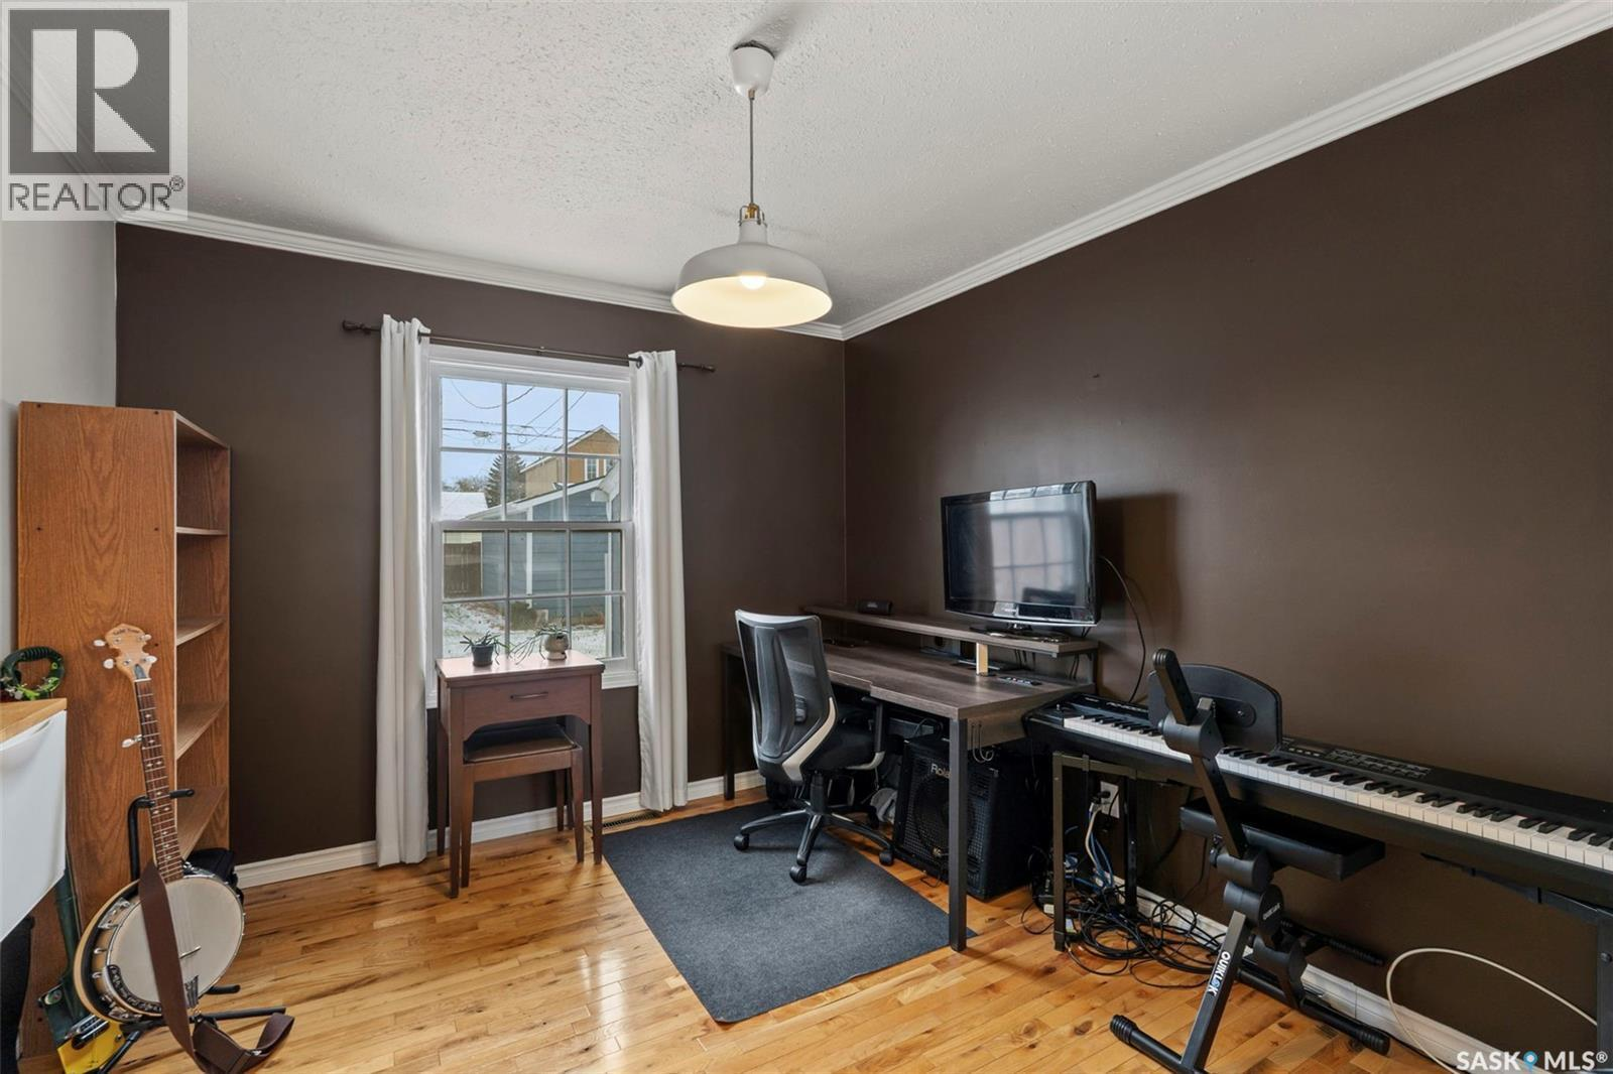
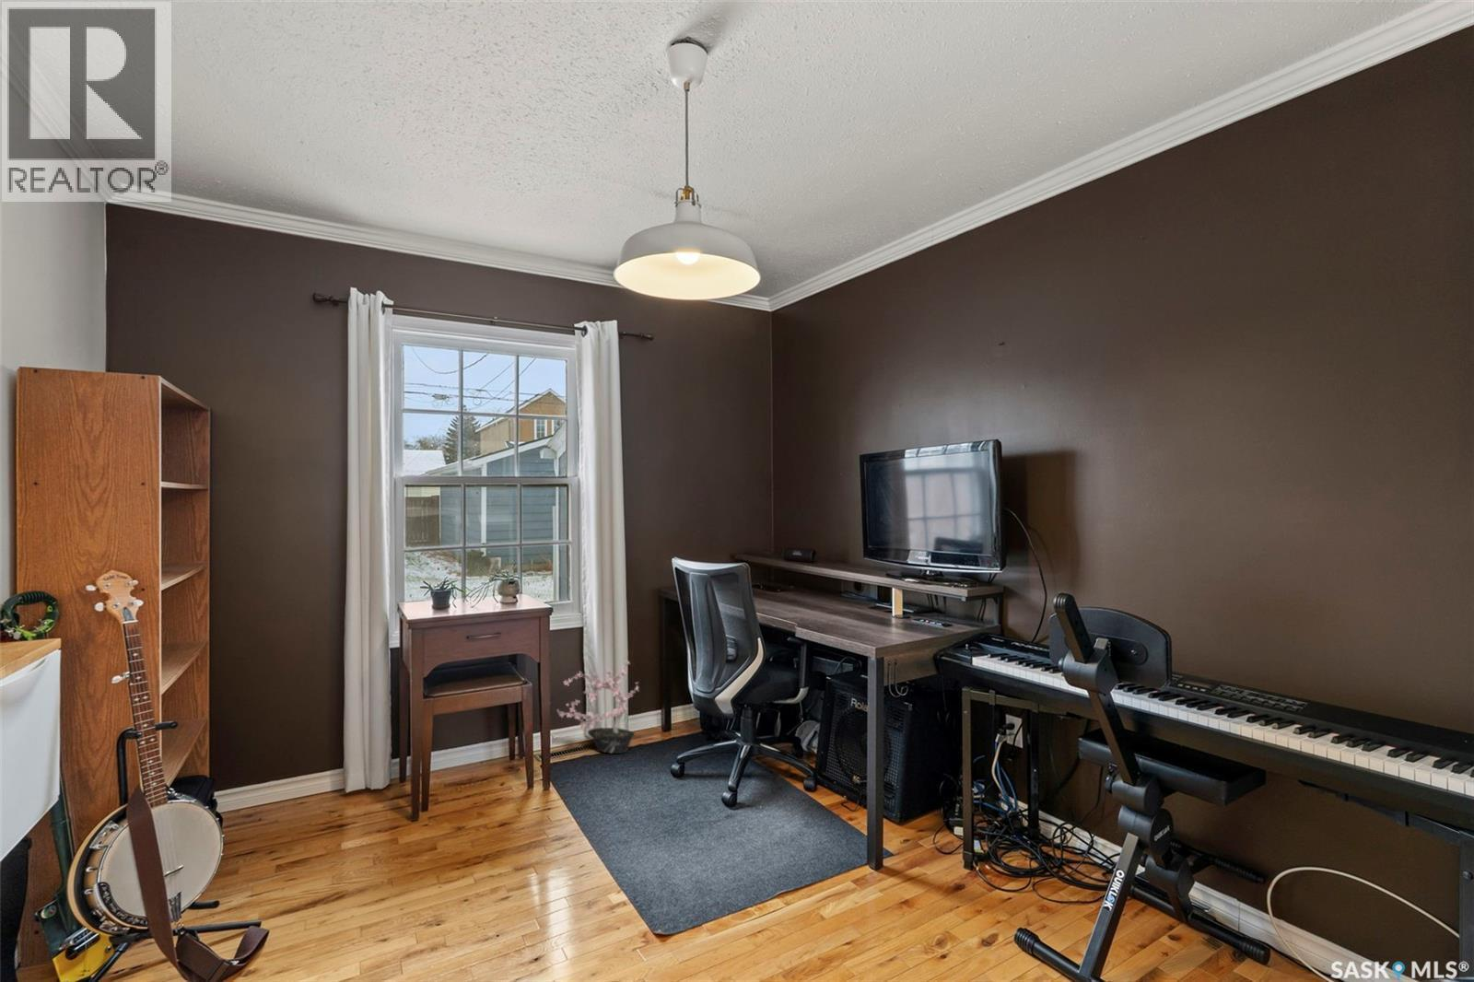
+ potted plant (596, 713)
